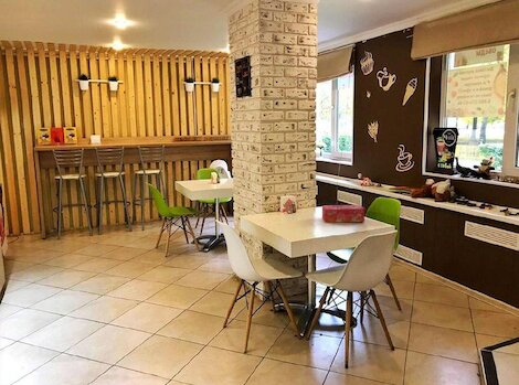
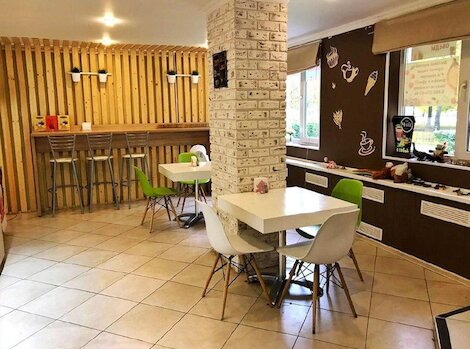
- tissue box (342, 213)
